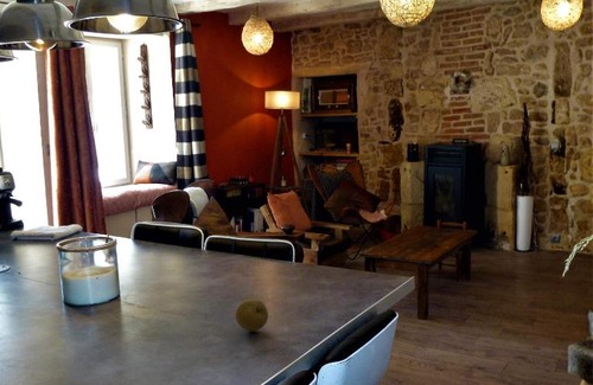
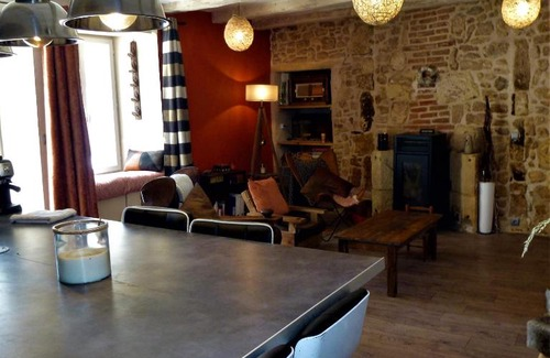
- fruit (251, 315)
